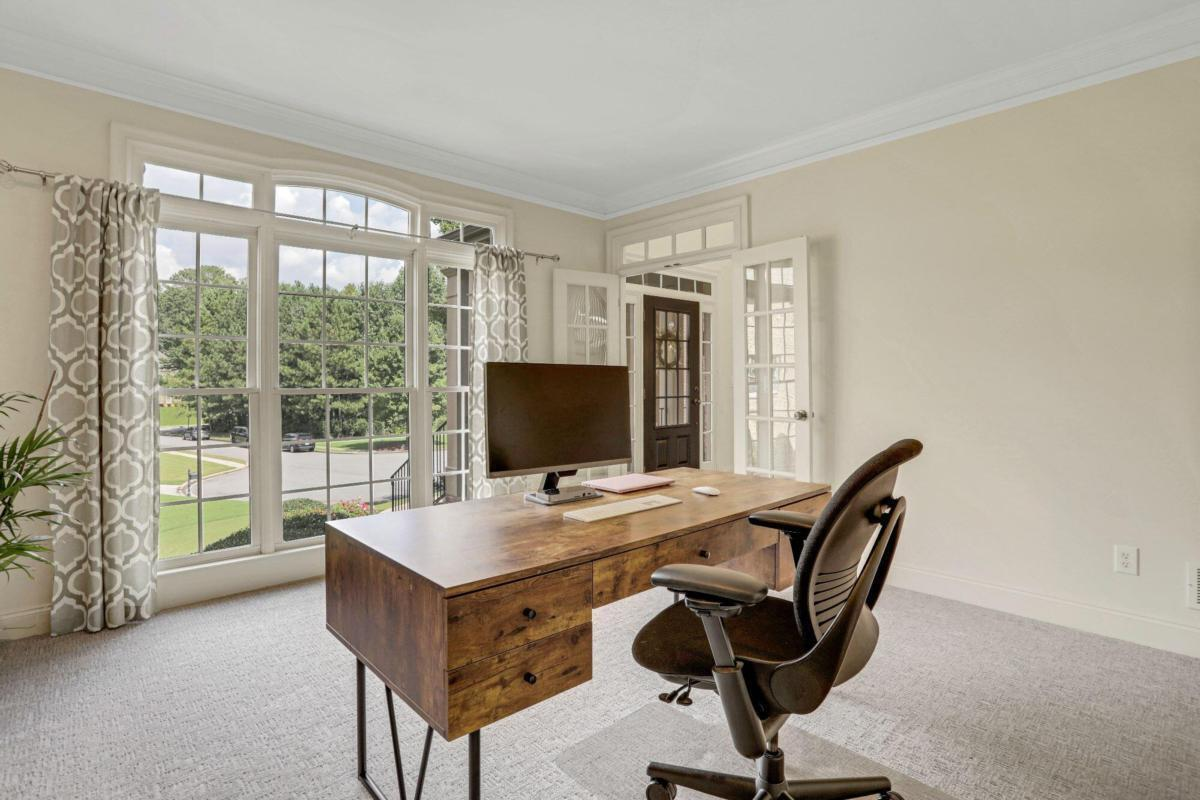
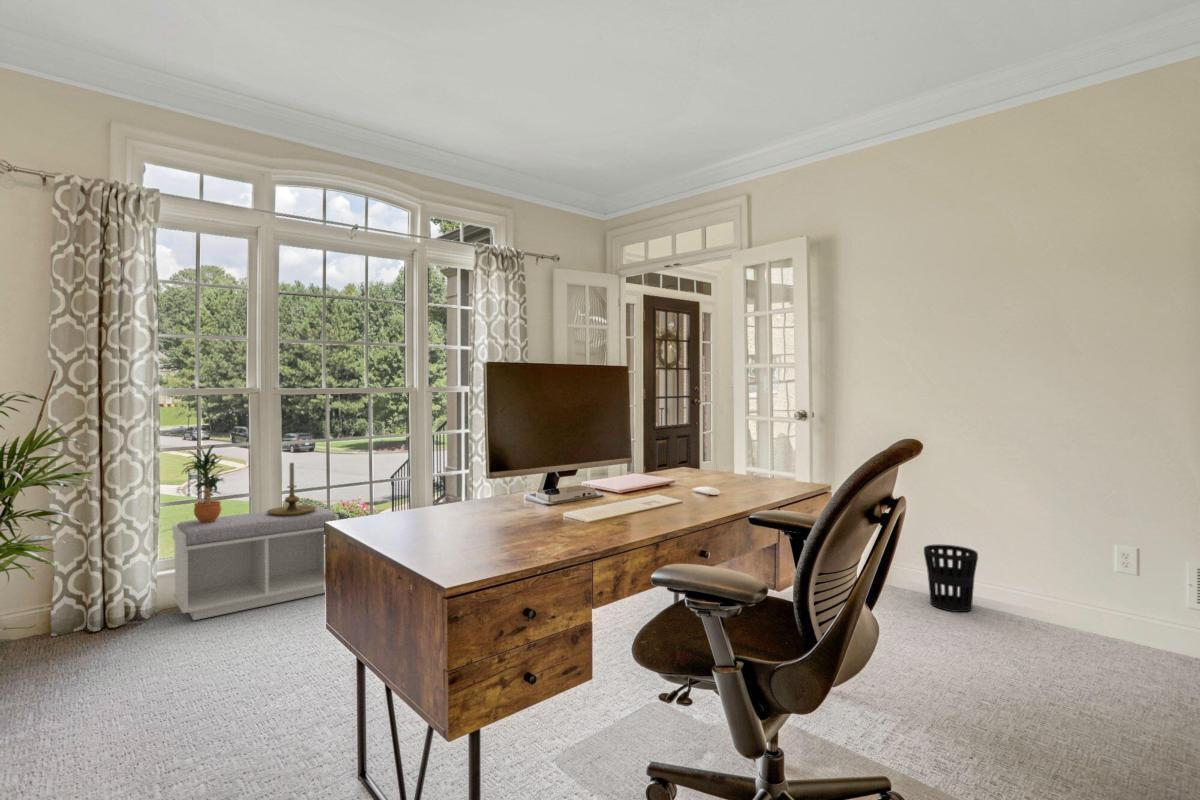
+ wastebasket (950, 577)
+ candle holder (291, 487)
+ bench (259, 556)
+ potted plant (204, 482)
